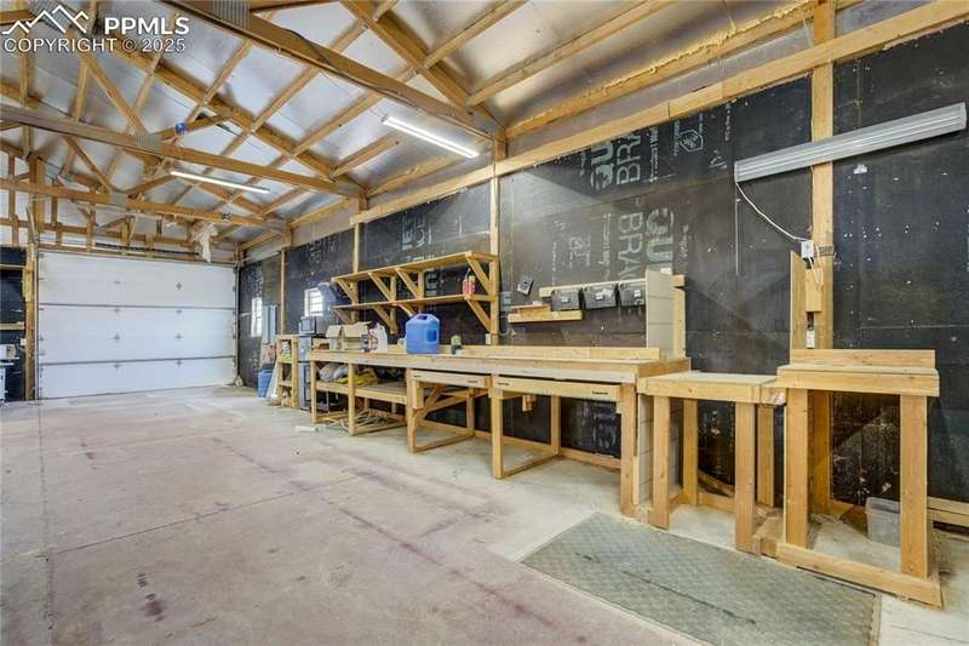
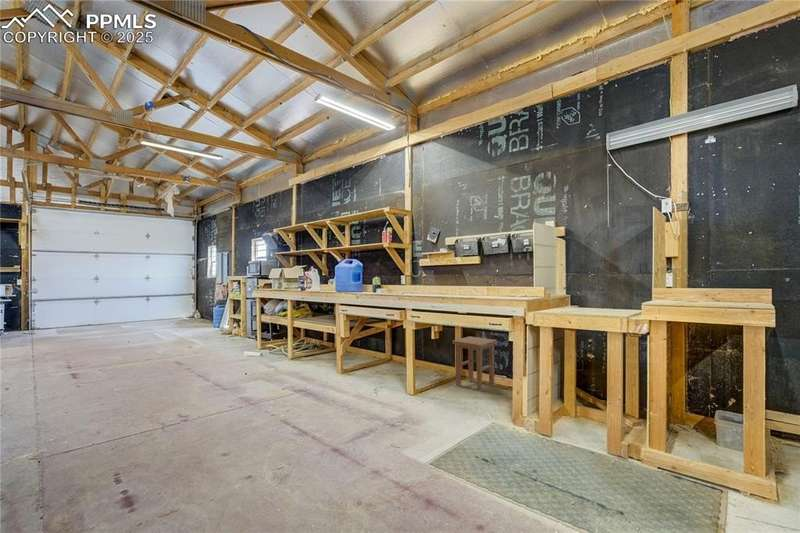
+ stool (472, 362)
